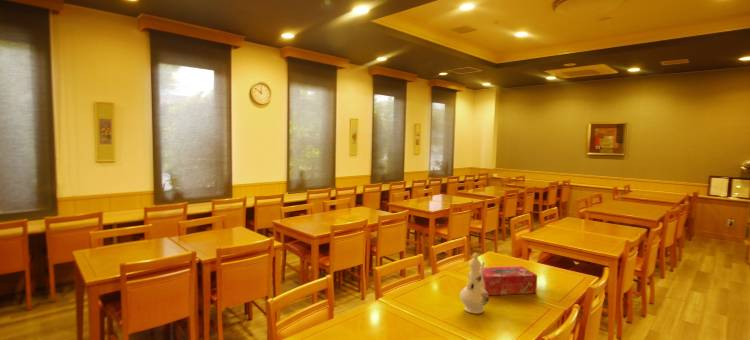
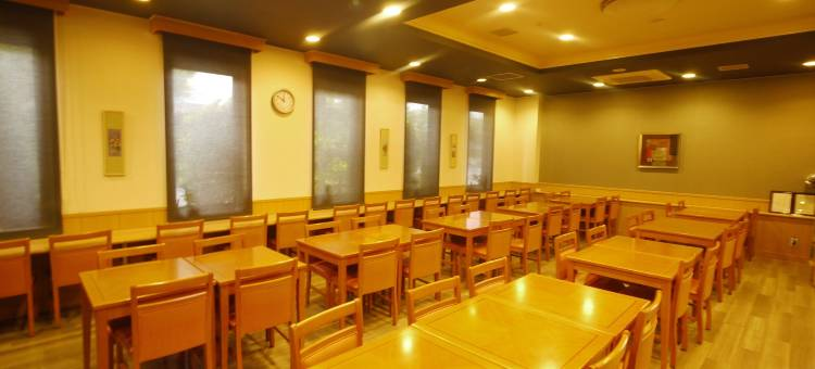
- chinaware (476, 280)
- tissue box (504, 280)
